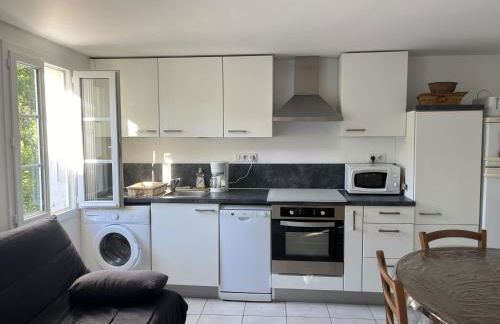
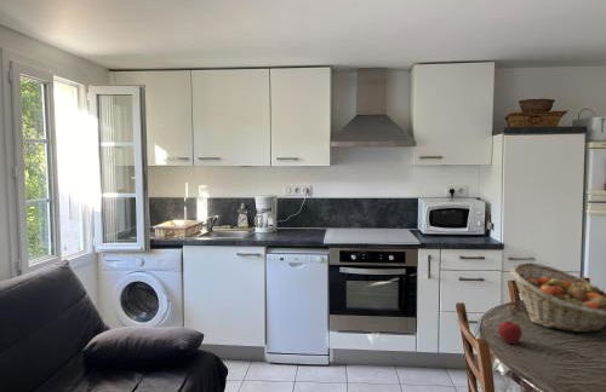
+ fruit basket (561, 294)
+ apple (509, 330)
